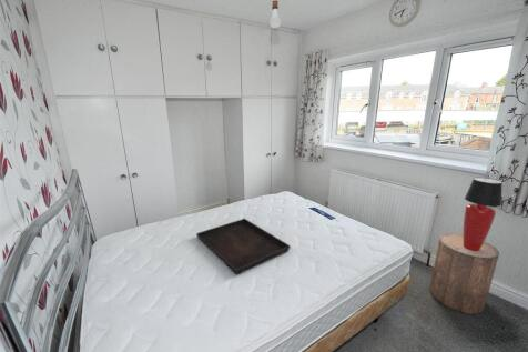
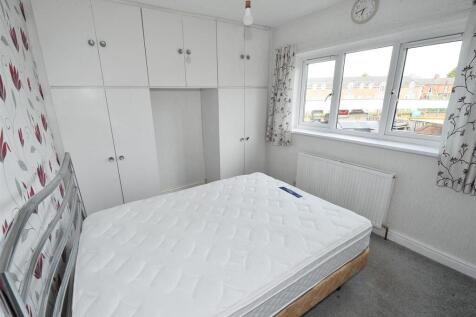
- table lamp (478, 214)
- stool (460, 271)
- serving tray (241, 241)
